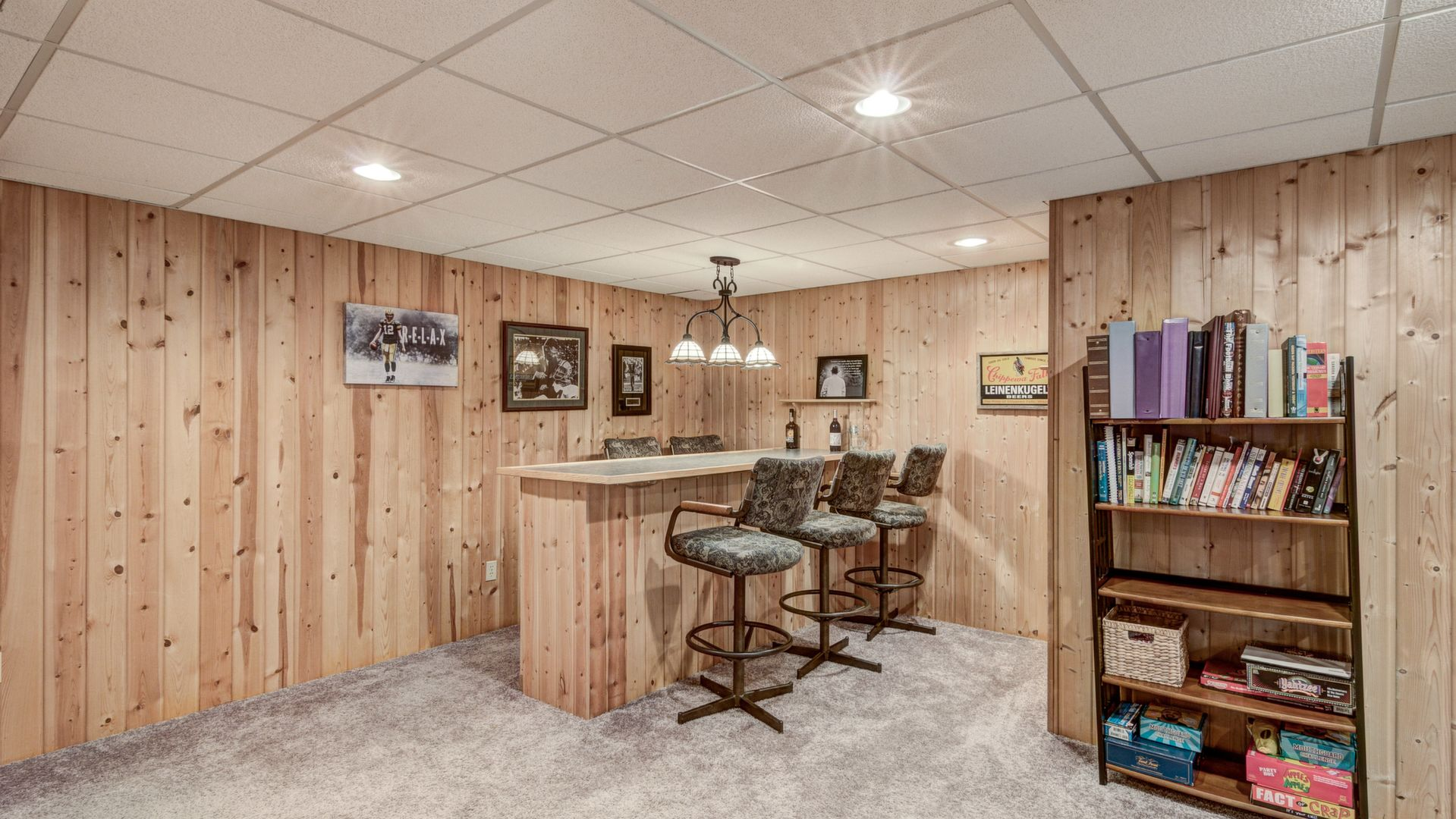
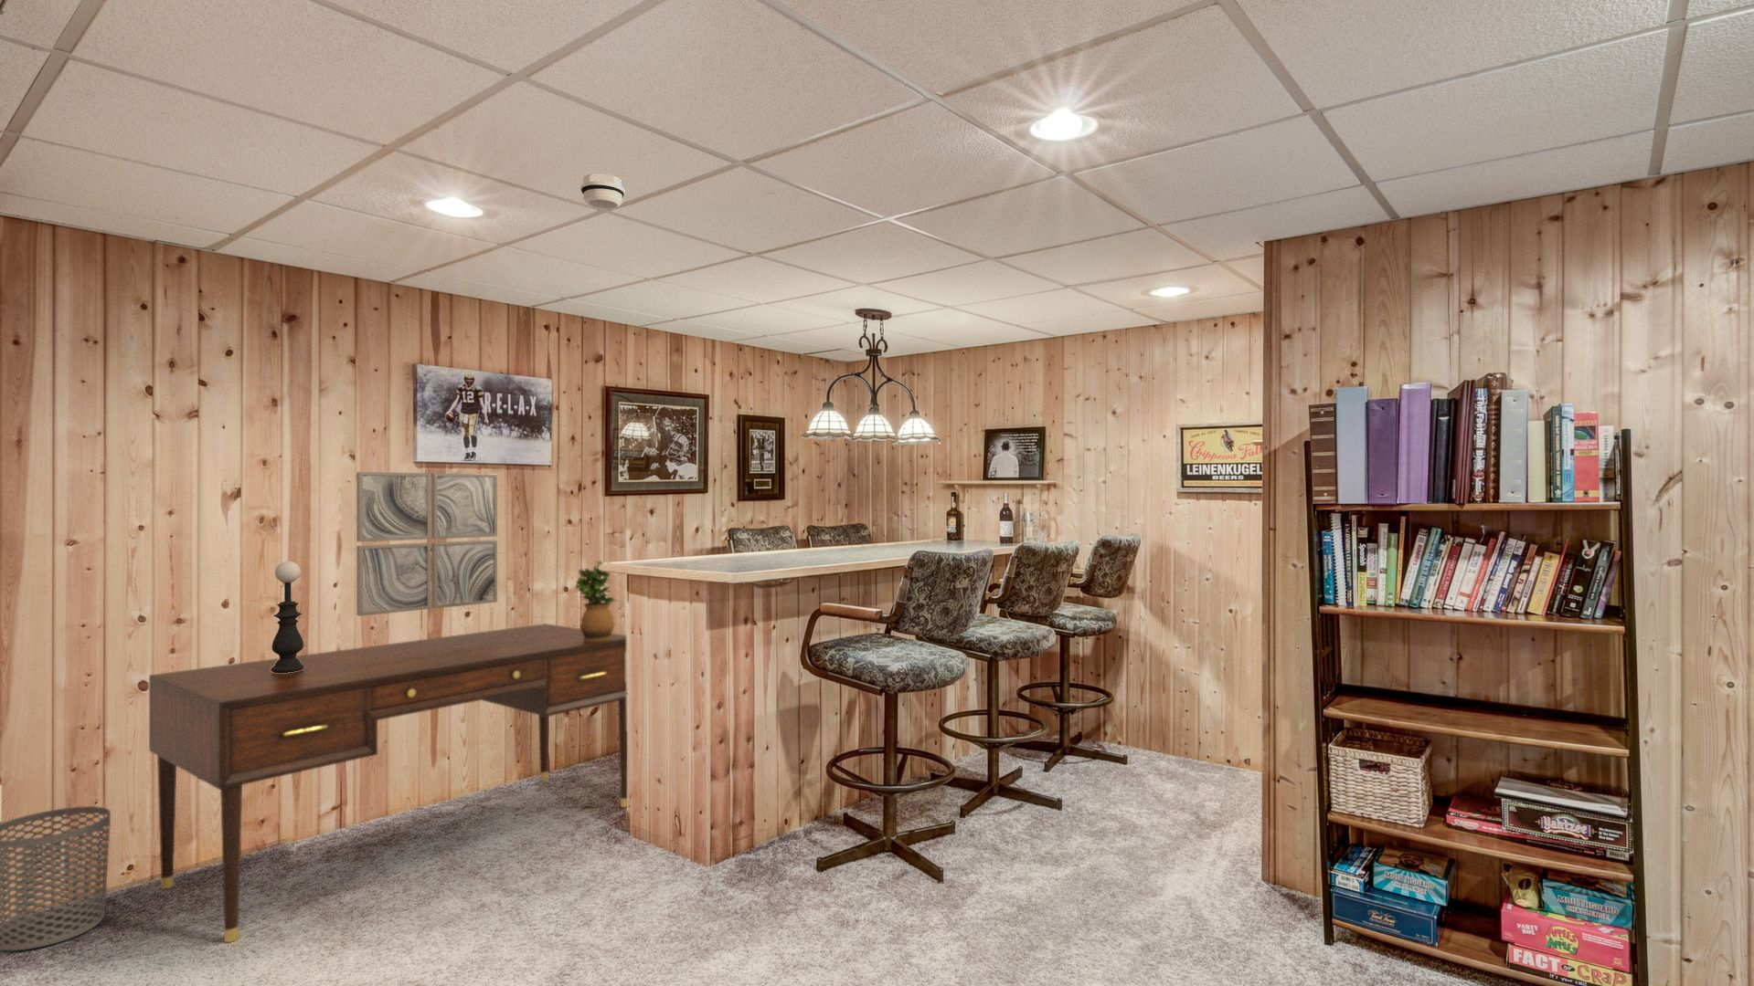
+ desk (417, 713)
+ waste bin (48, 876)
+ table lamp (287, 615)
+ smoke detector (602, 191)
+ wall art (431, 542)
+ potted plant (593, 598)
